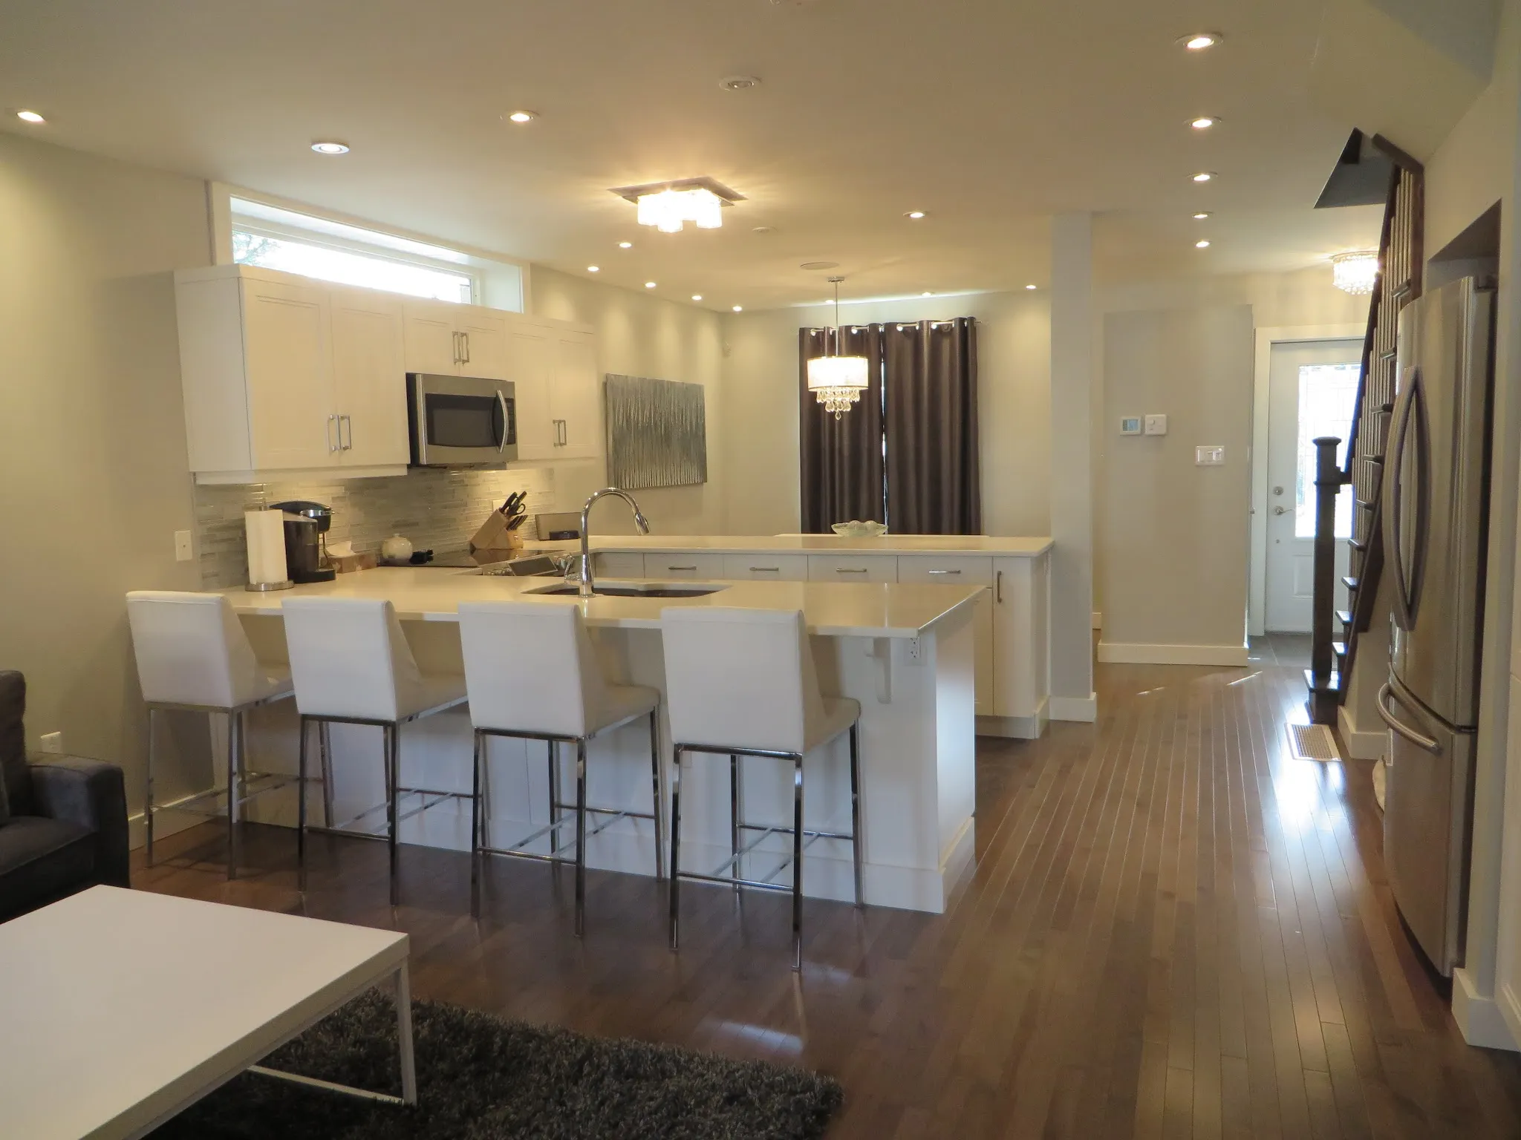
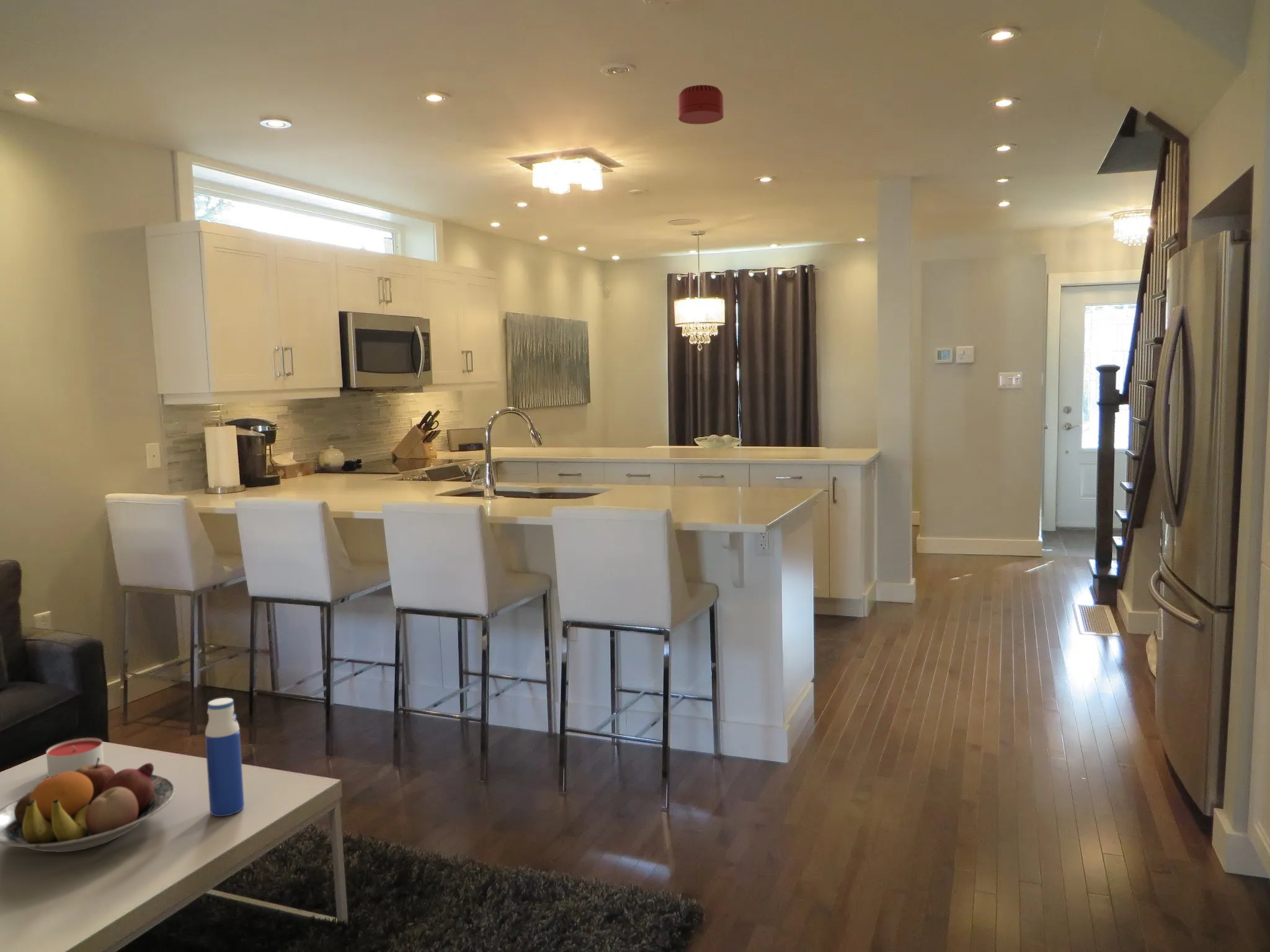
+ water bottle (224, 756)
+ candle (75, 757)
+ fruit bowl (84, 800)
+ smoke detector (700, 104)
